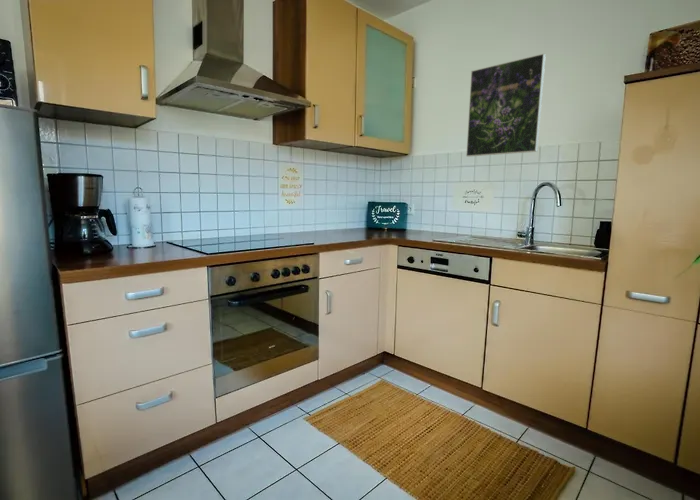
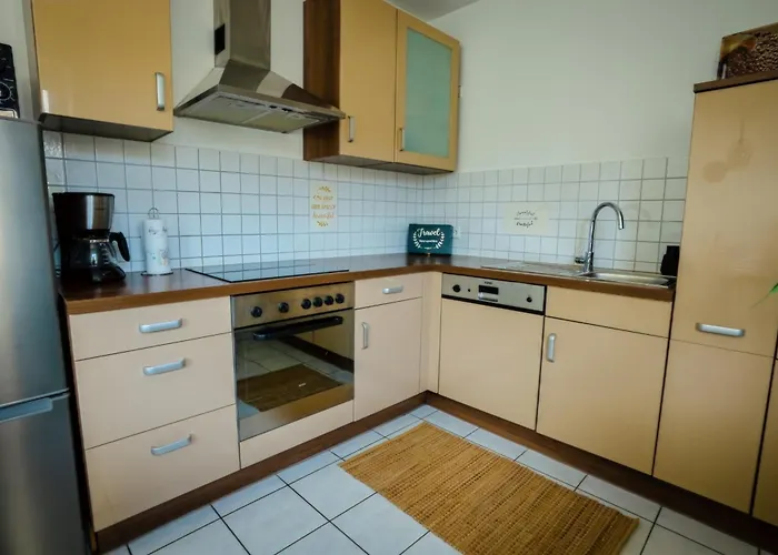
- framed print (502, 109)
